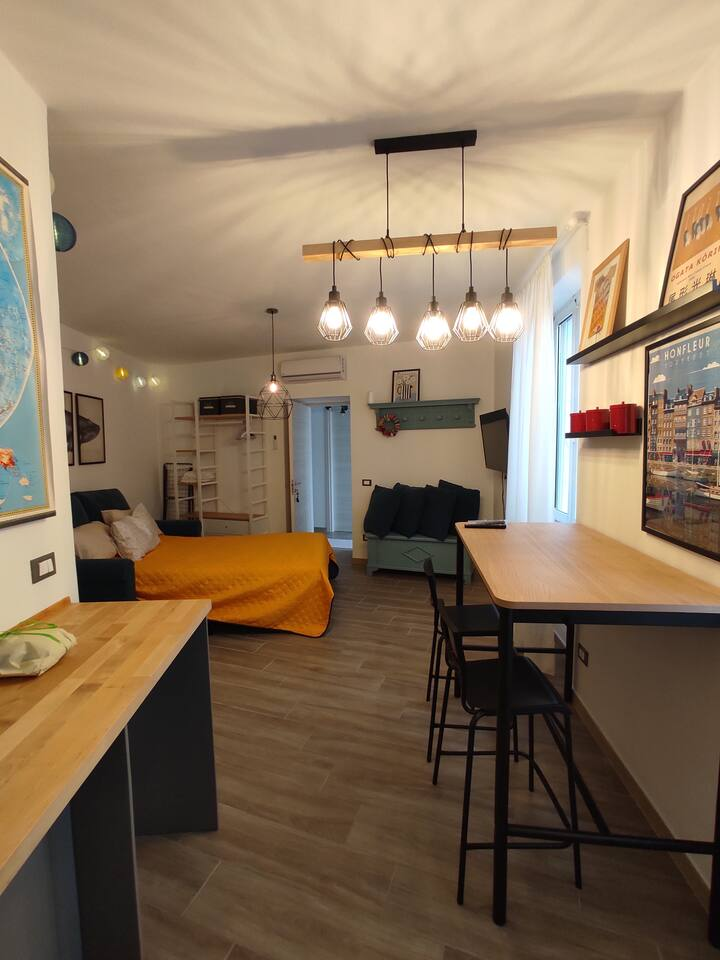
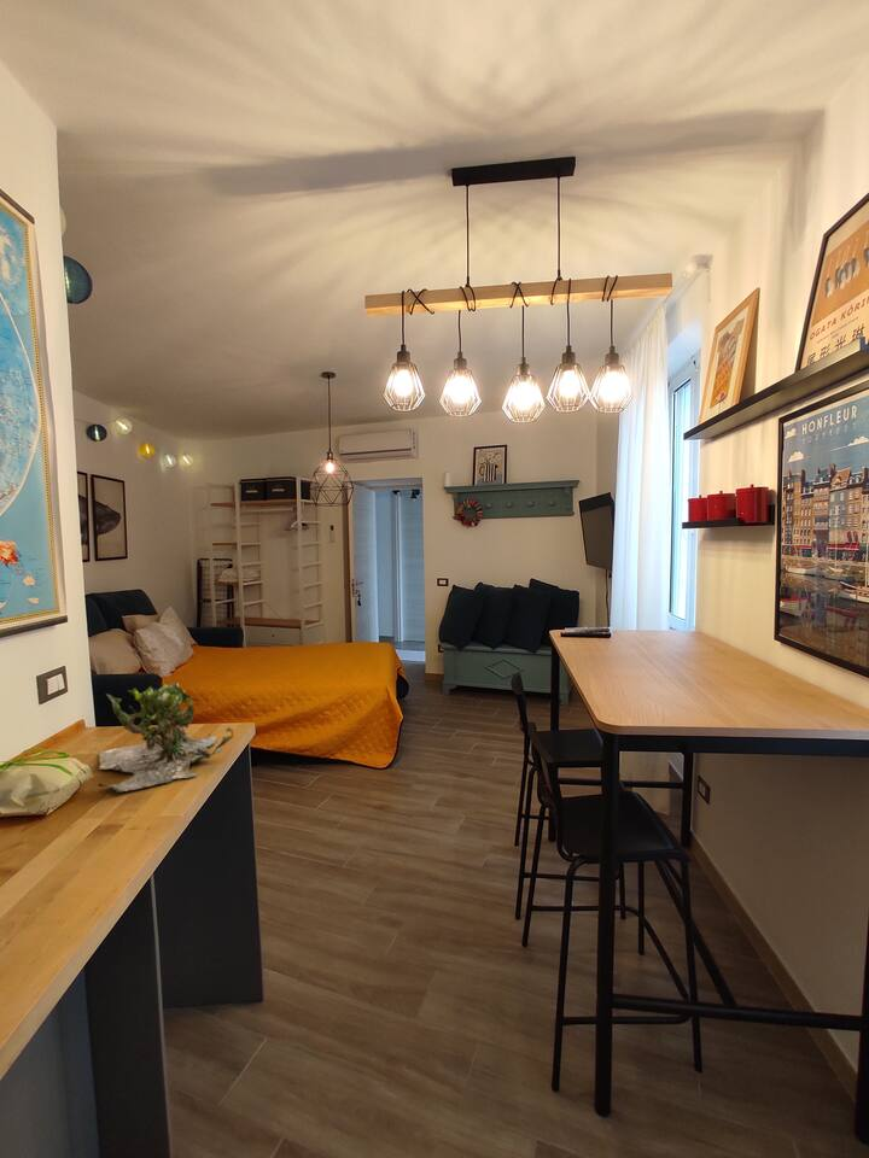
+ plant (165, 723)
